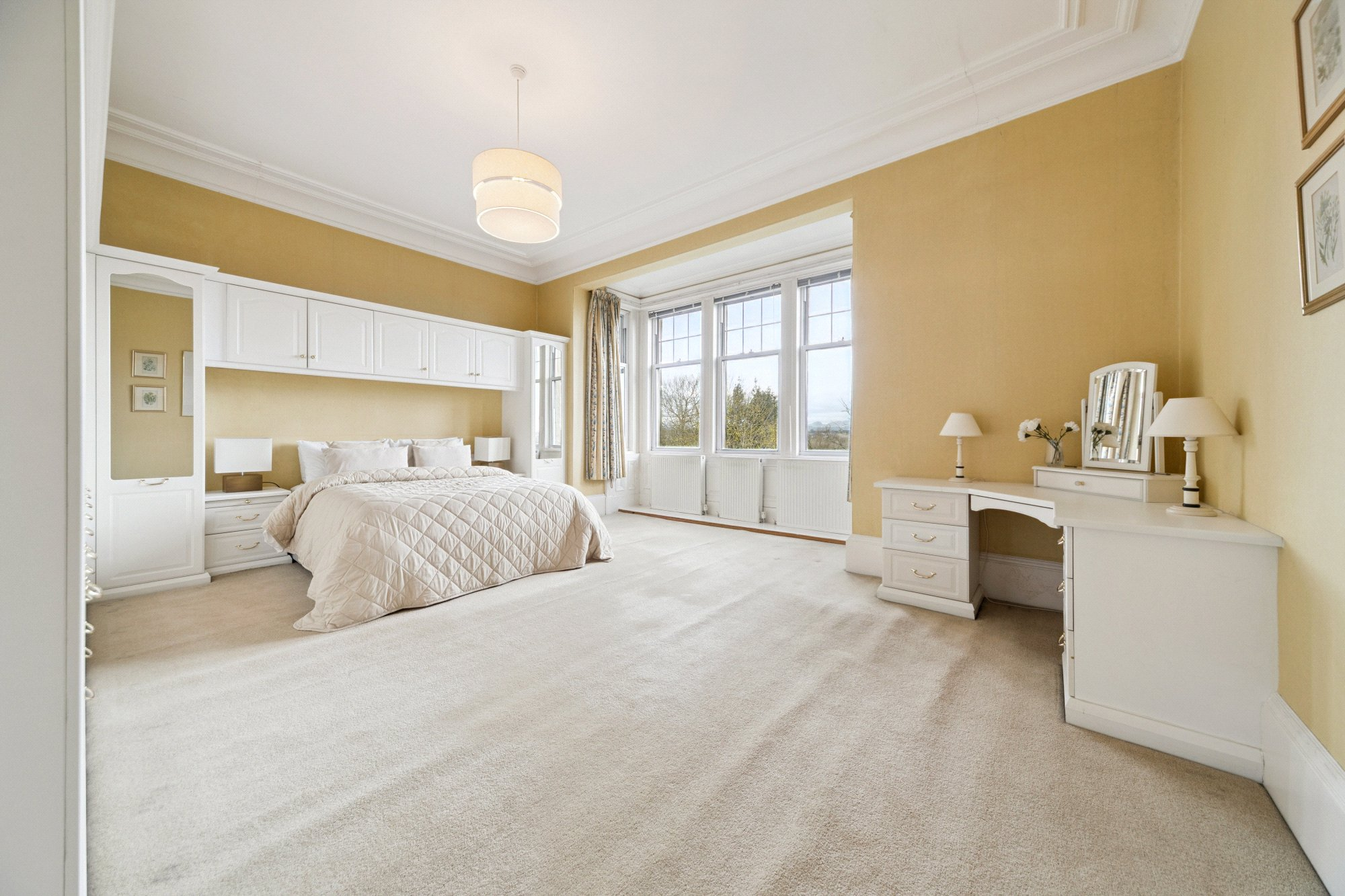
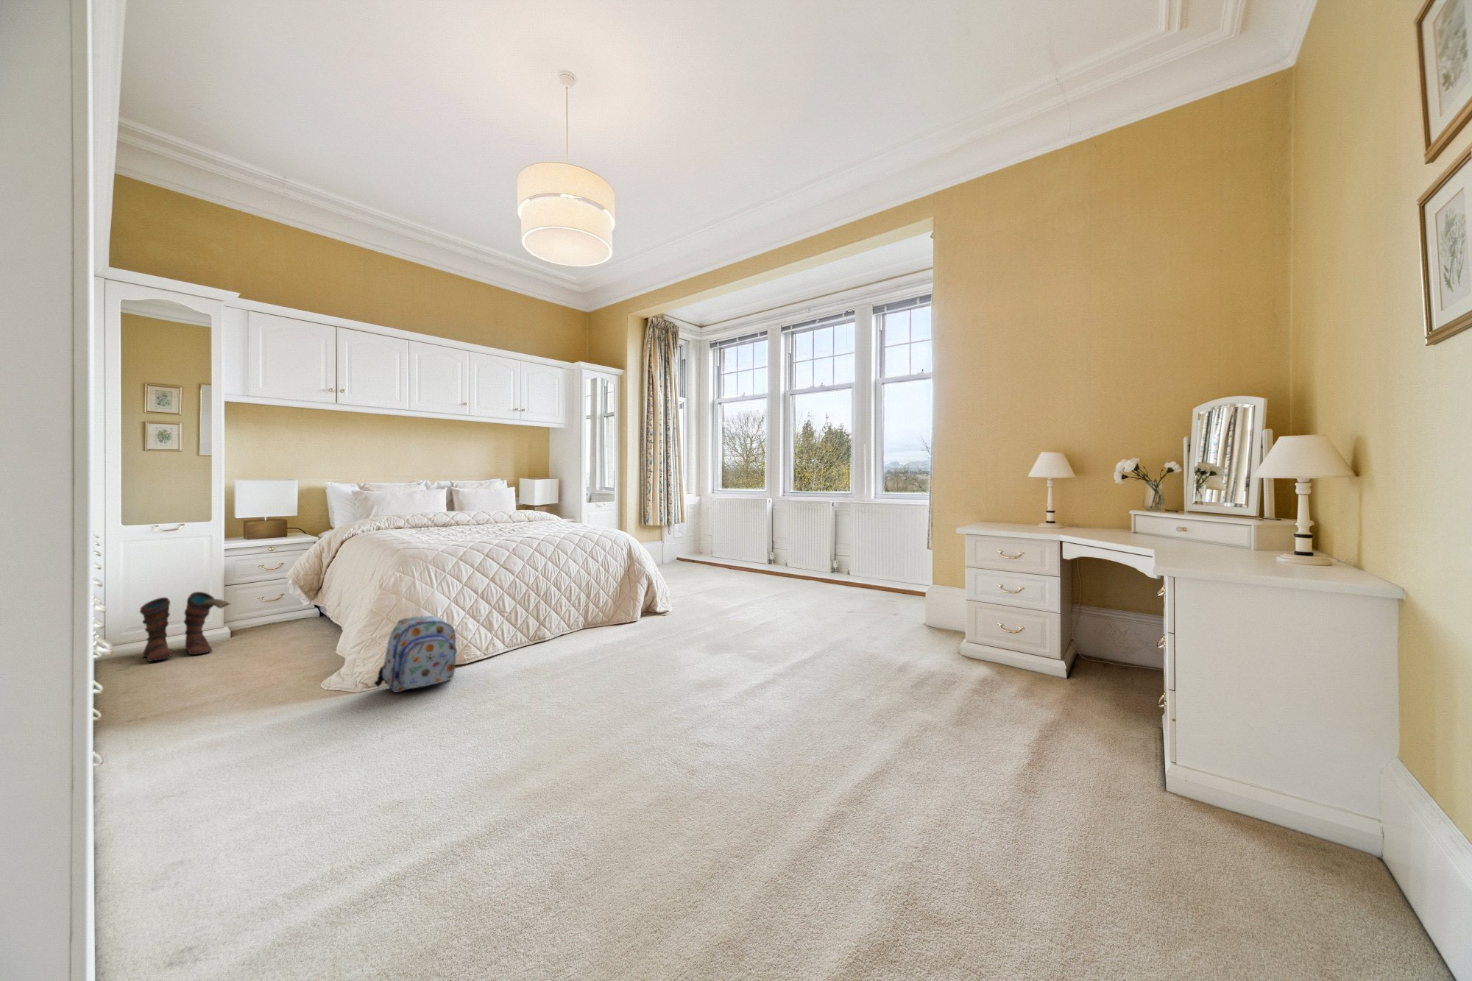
+ backpack (421, 651)
+ boots (186, 623)
